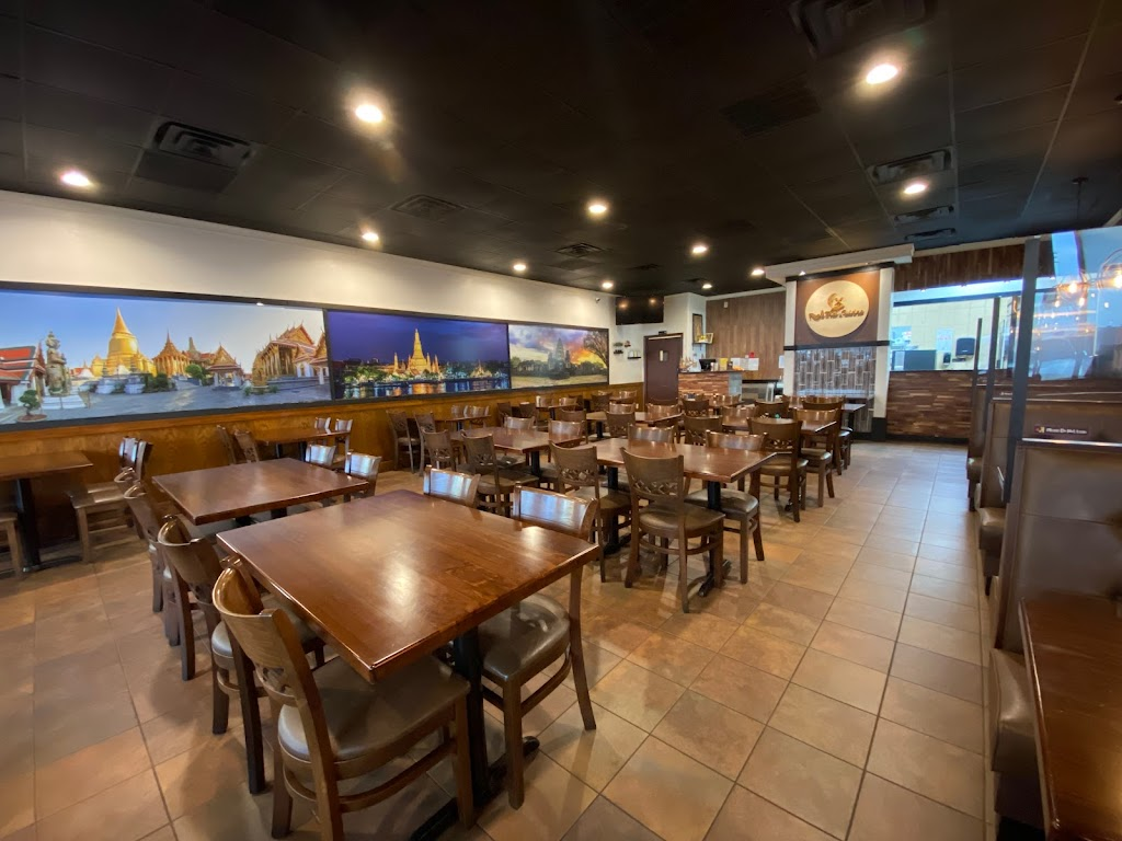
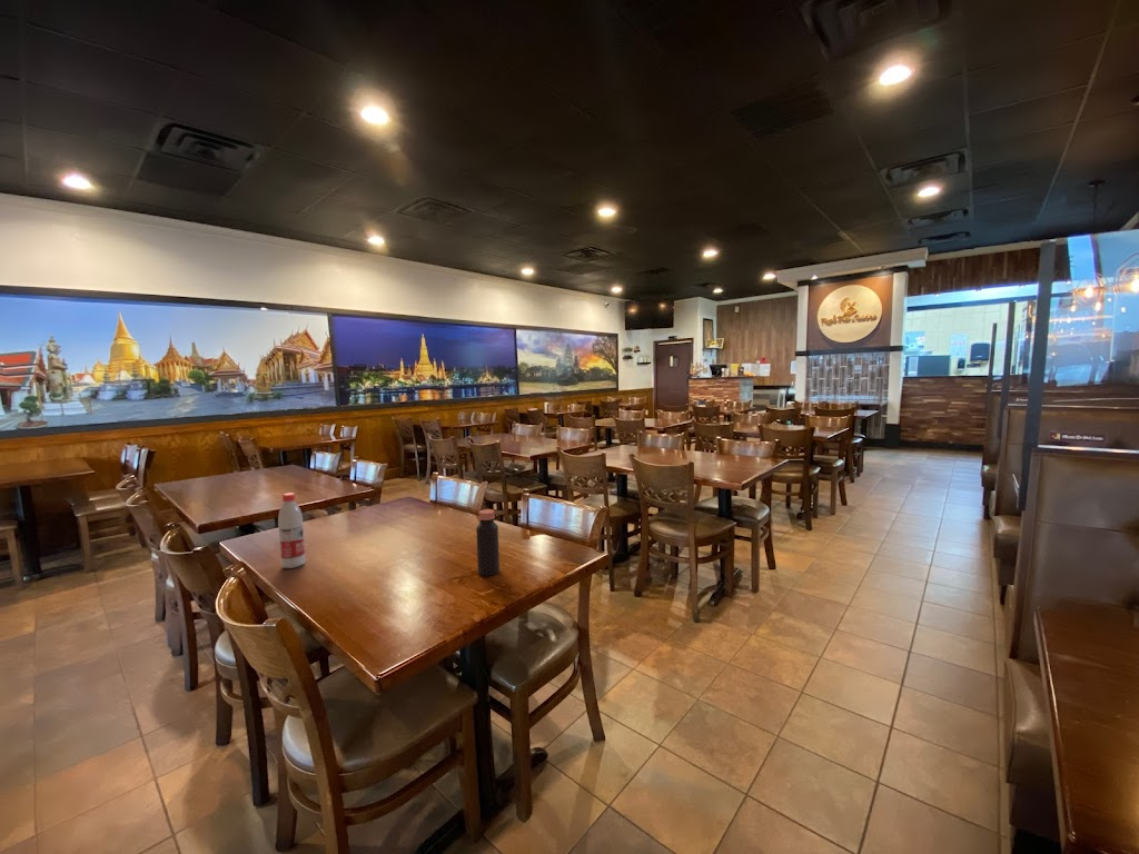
+ bottle (487, 542)
+ water bottle (290, 529)
